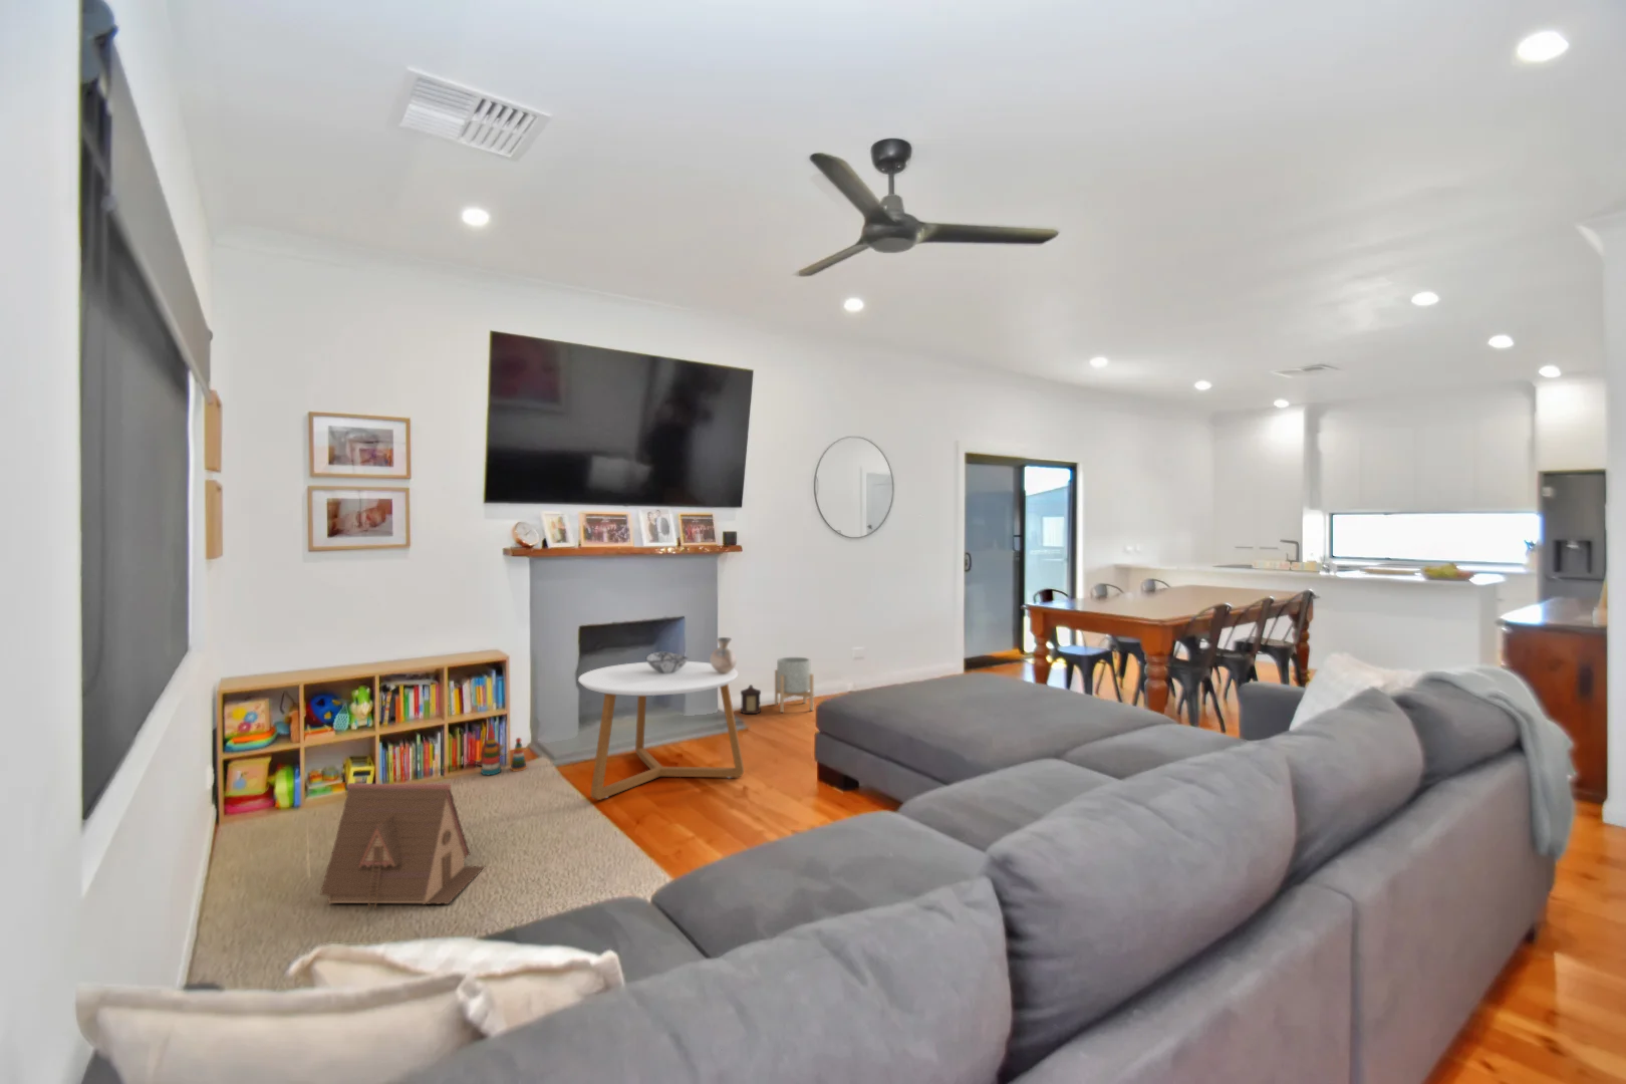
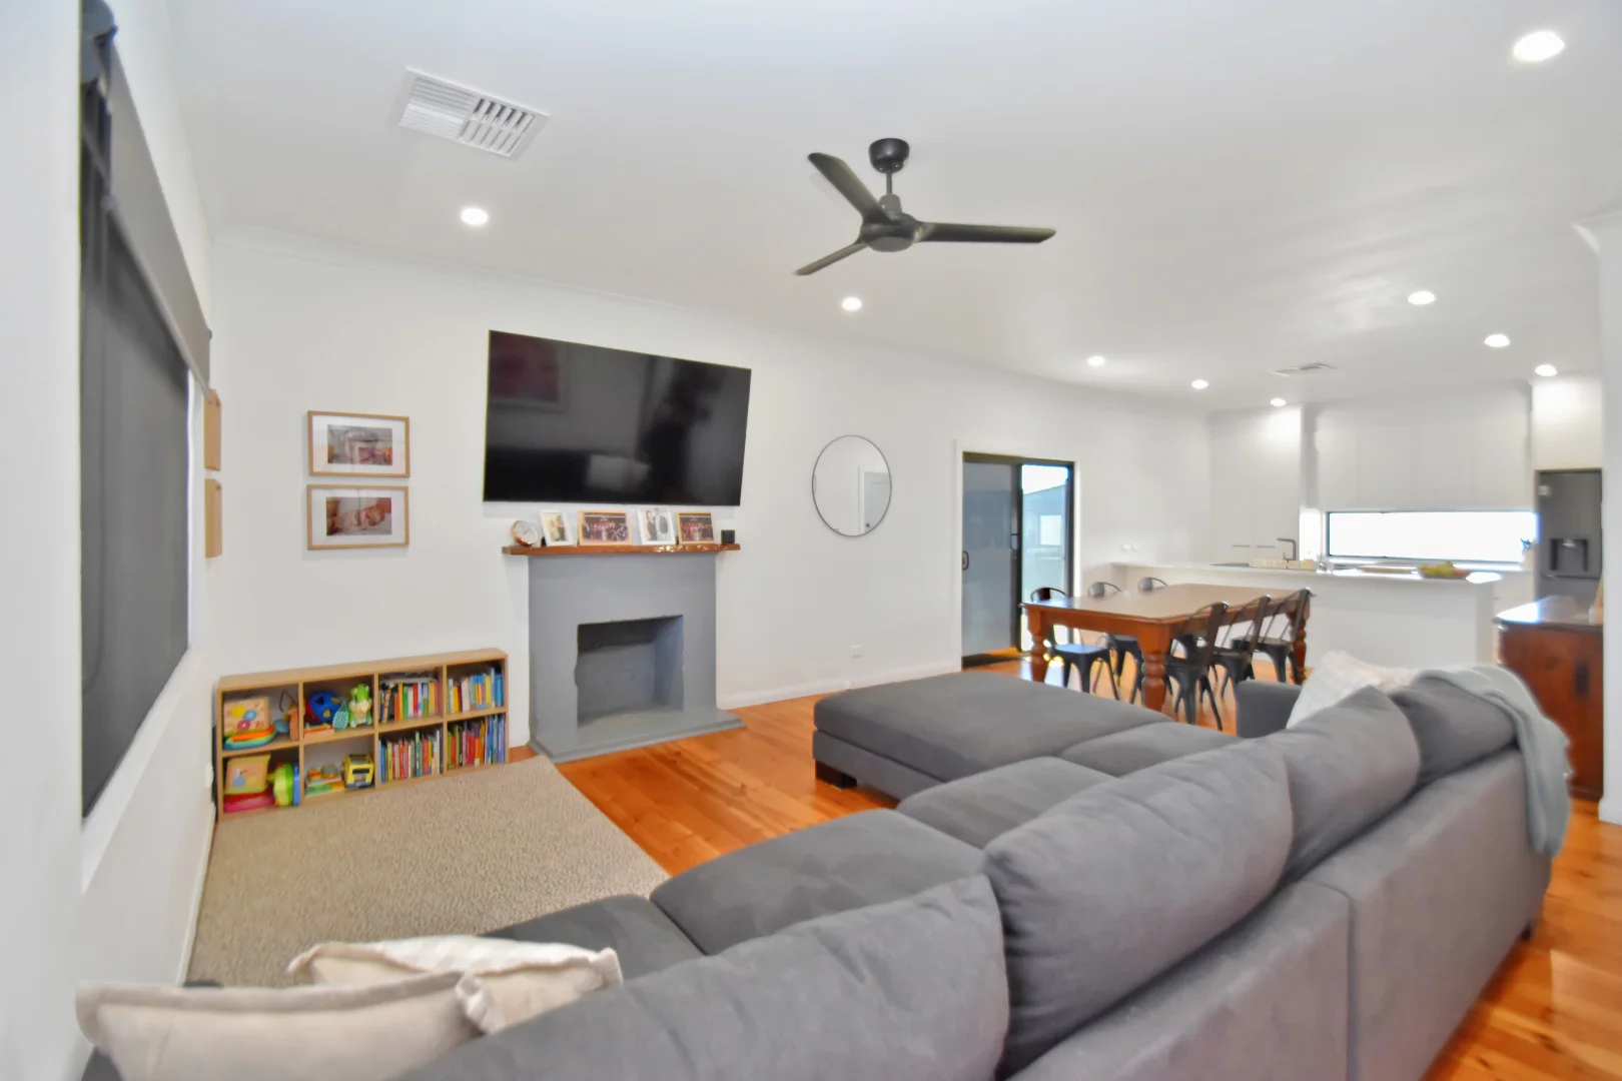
- toy house (405, 834)
- vase (723, 655)
- coffee table (645, 723)
- planter (792, 684)
- stacking toy (496, 742)
- lantern (750, 698)
- decorative bowl (667, 663)
